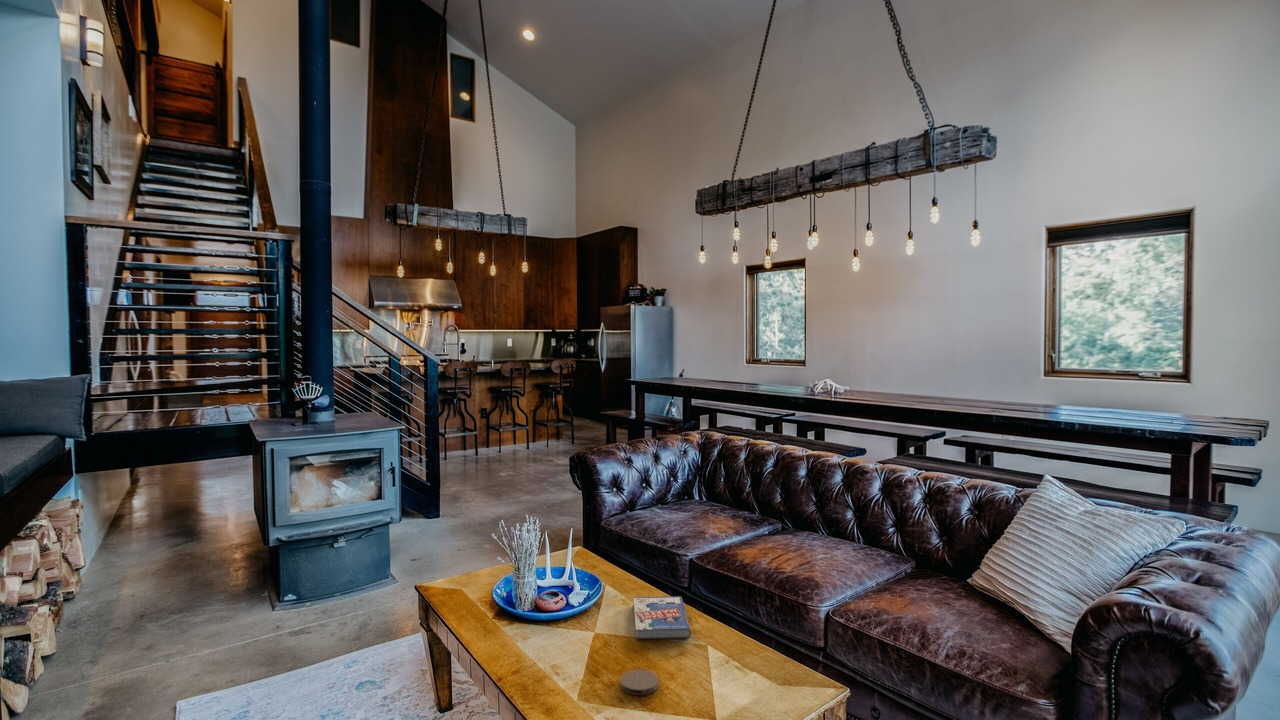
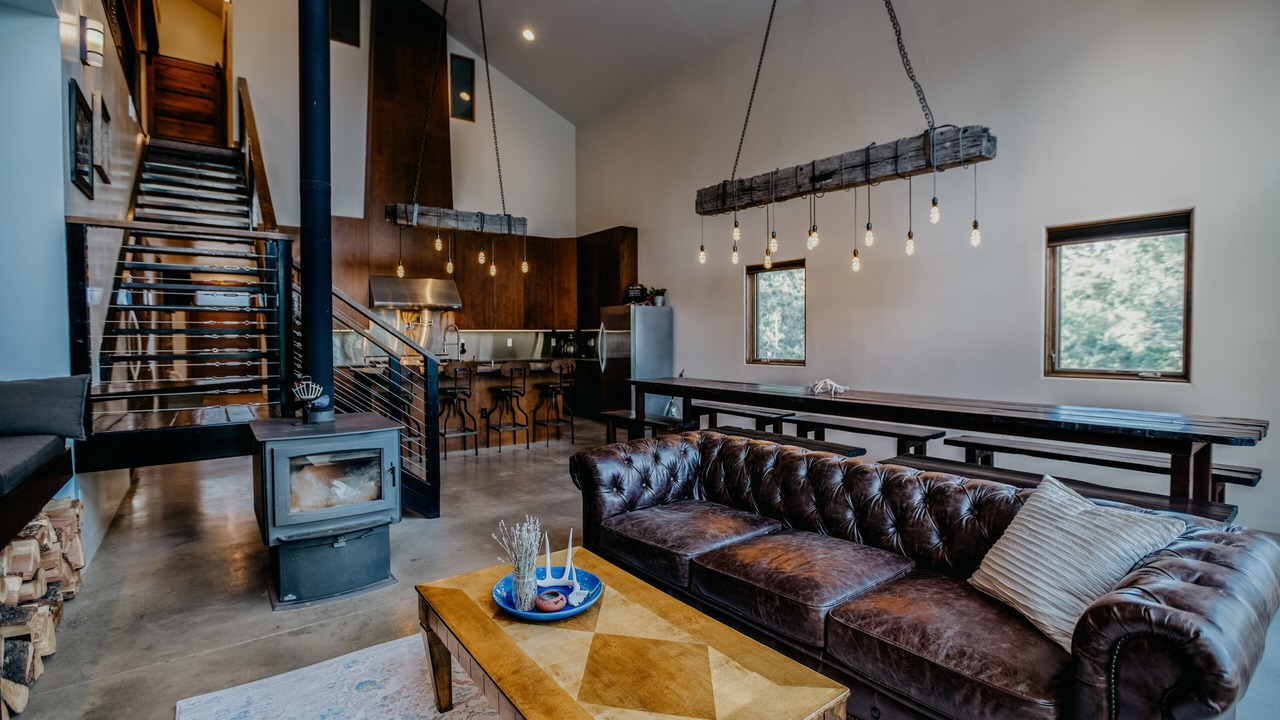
- book (660, 616)
- coaster (639, 681)
